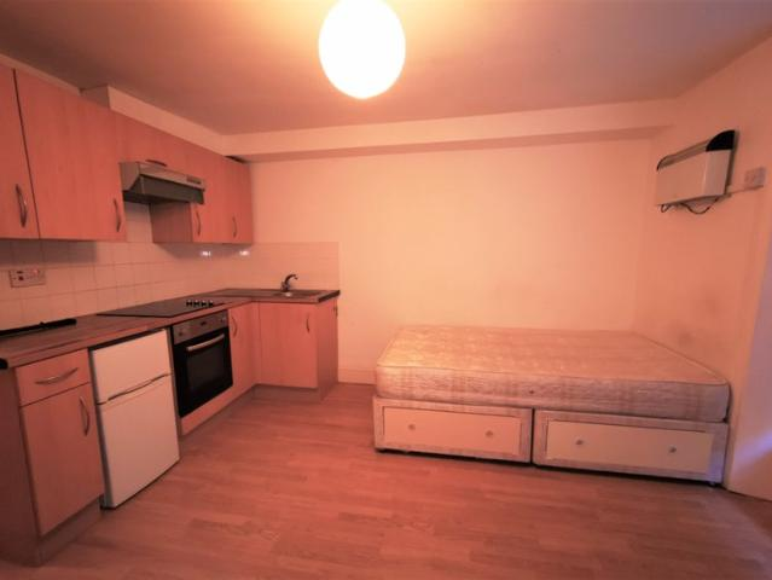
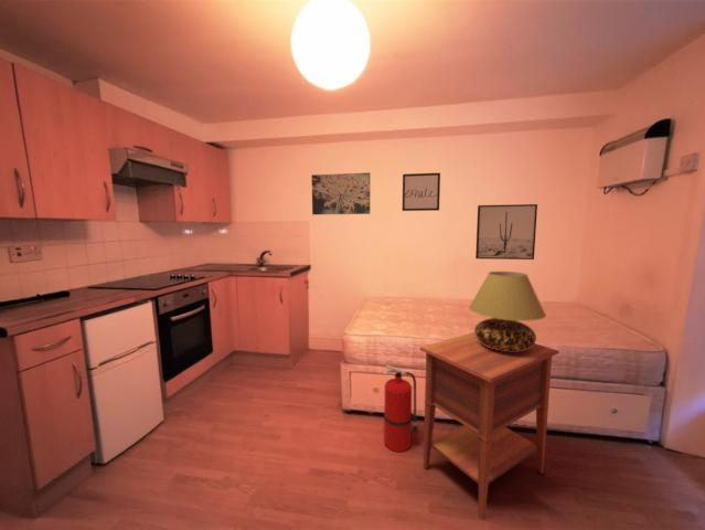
+ nightstand (485, 410)
+ wall art (340, 194)
+ wall art (505, 232)
+ fire extinguisher (399, 405)
+ wall art (420, 192)
+ table lamp (505, 310)
